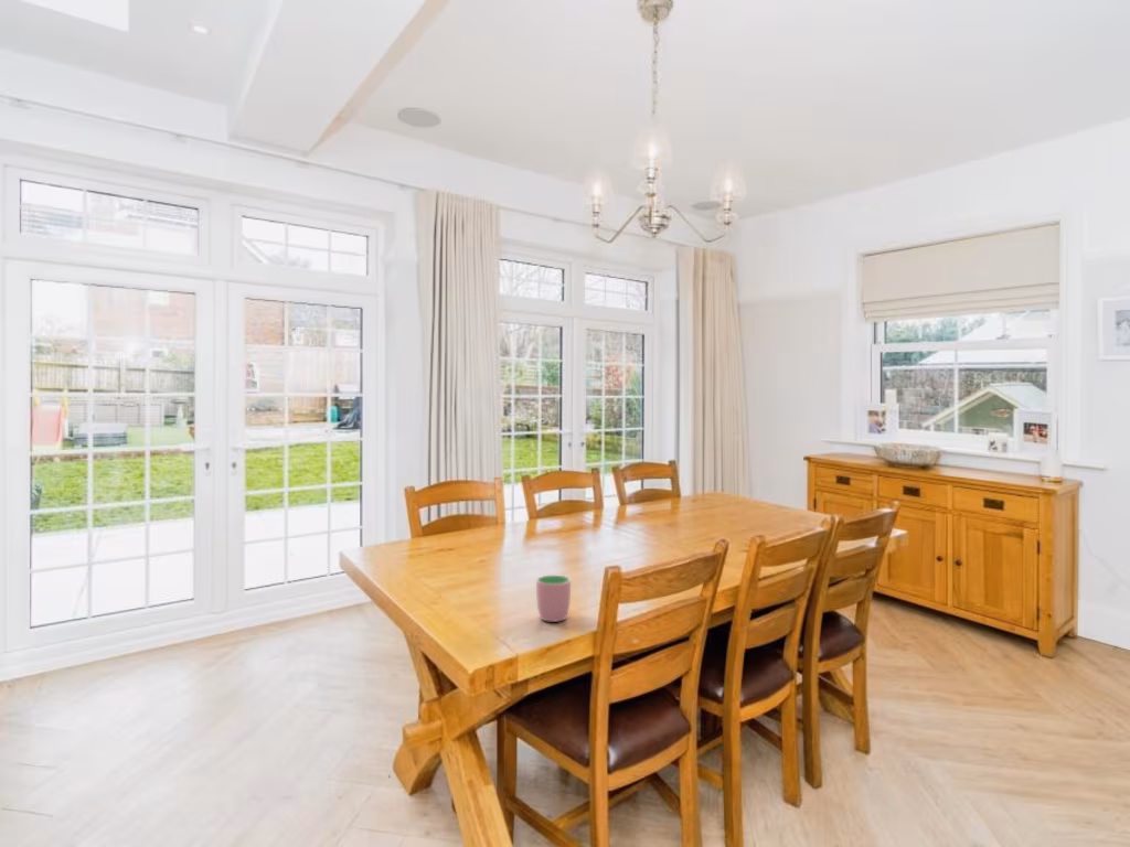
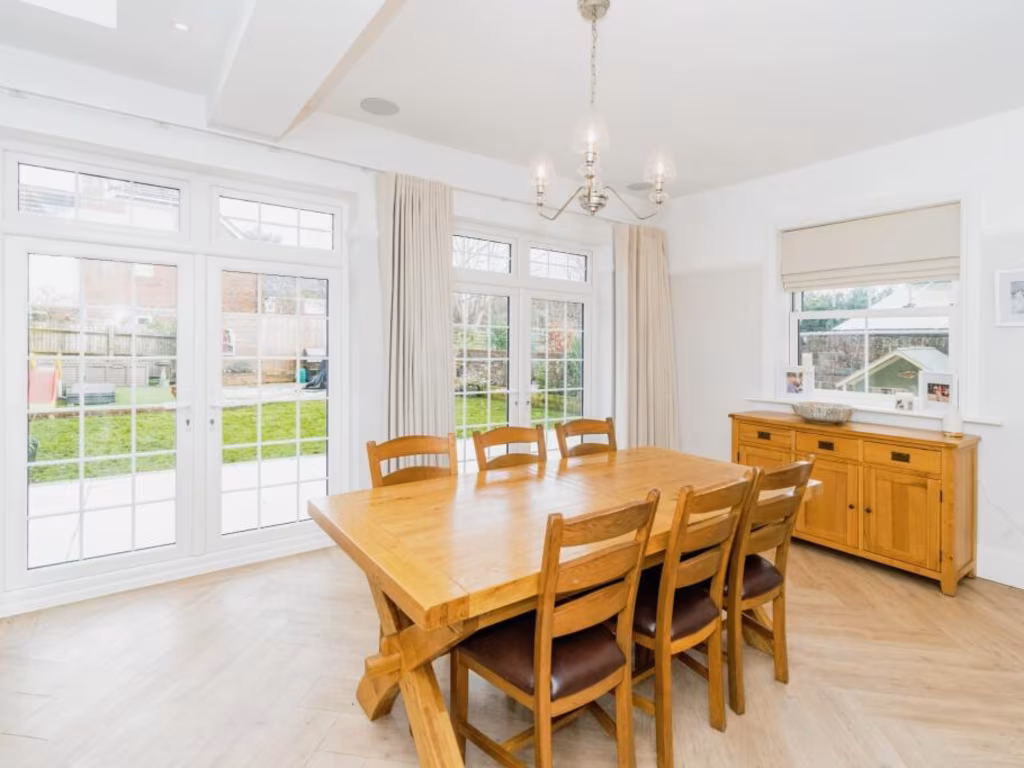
- cup (551, 597)
